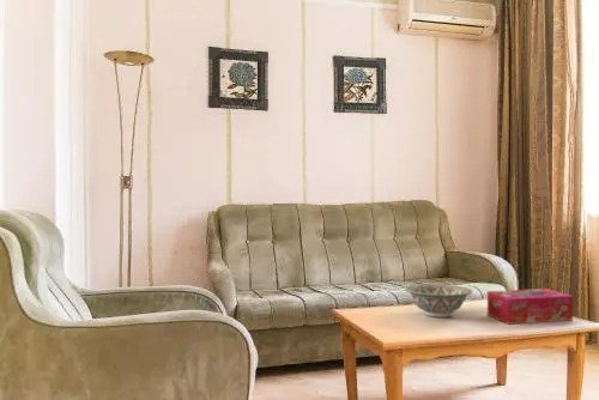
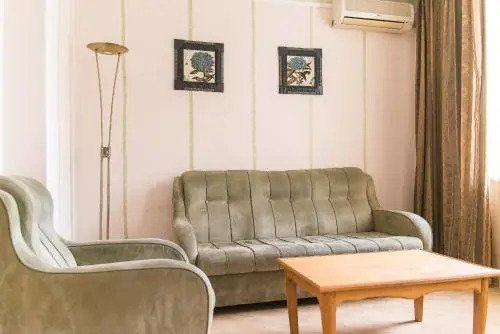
- decorative bowl (437, 301)
- tissue box (528, 305)
